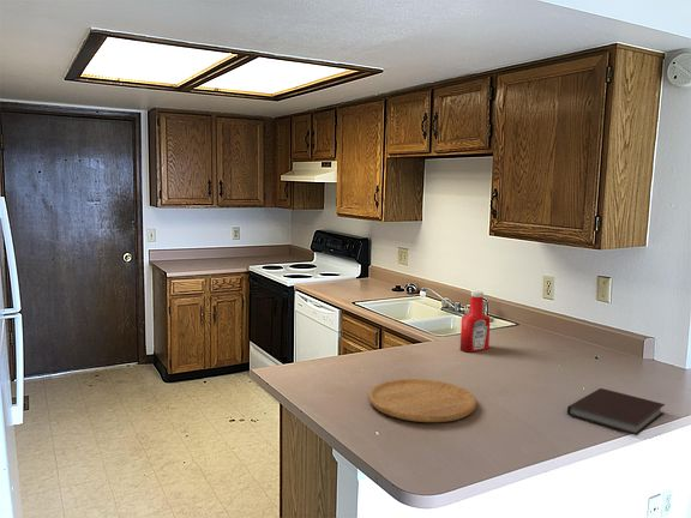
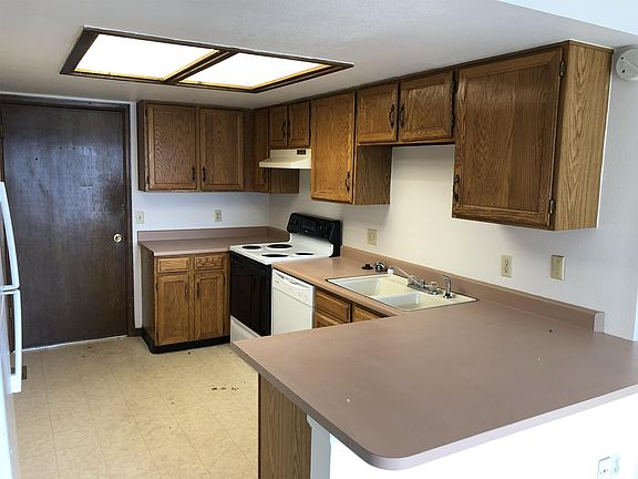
- soap bottle (475, 320)
- notebook (615, 409)
- cutting board (421, 398)
